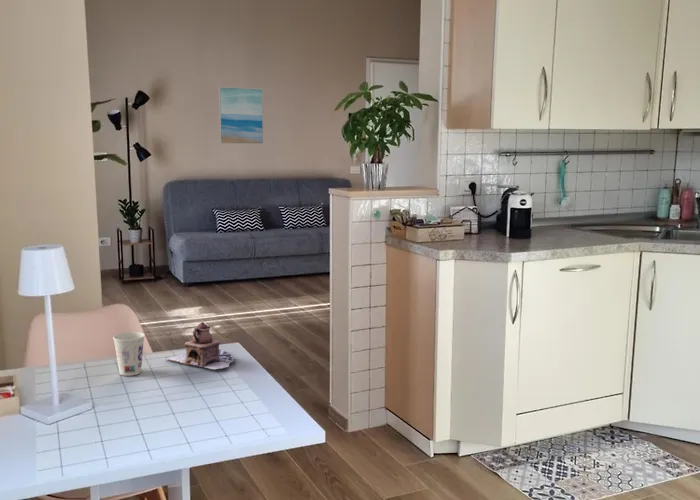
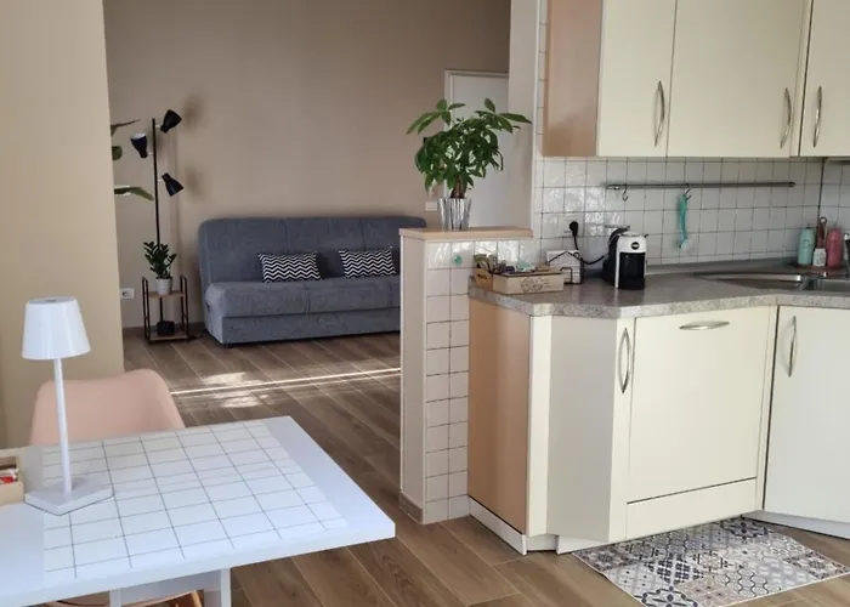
- teapot (204, 342)
- cup (129, 354)
- wall art (241, 116)
